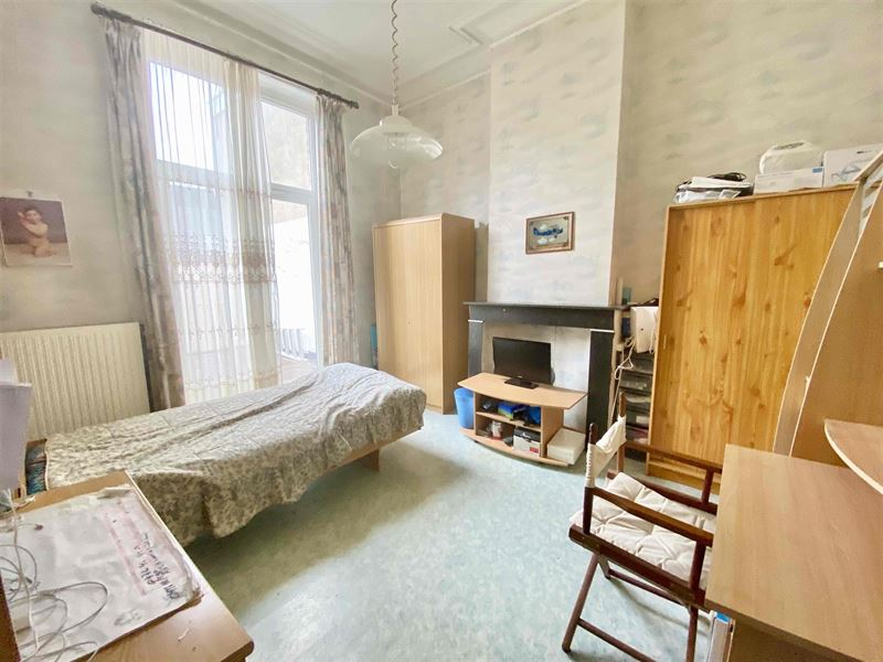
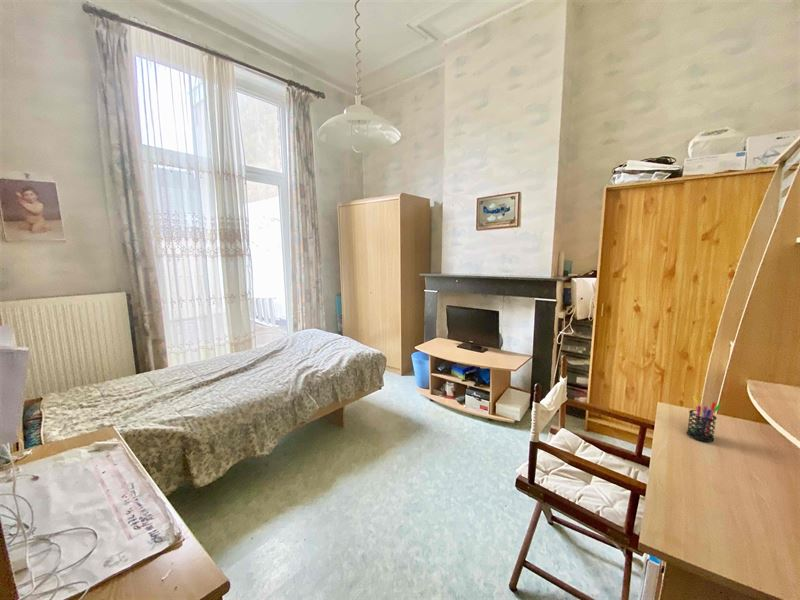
+ pen holder (705, 418)
